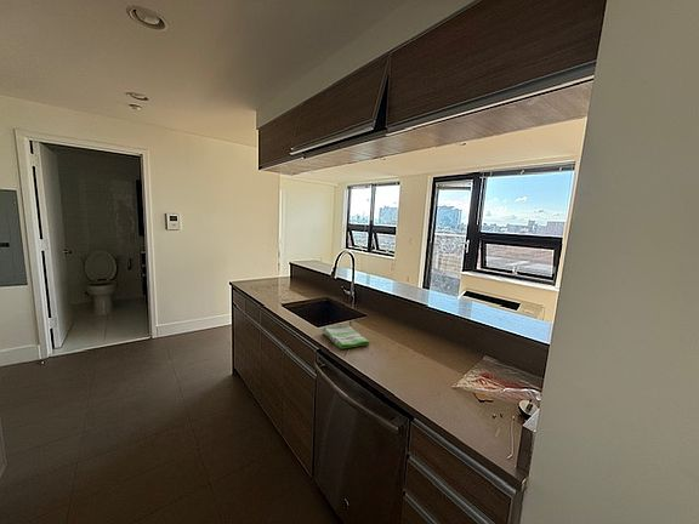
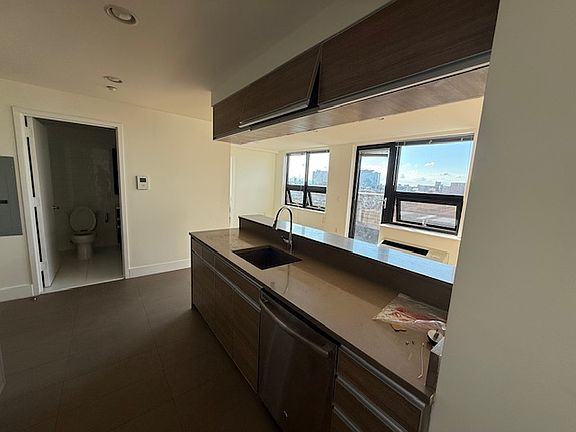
- dish towel (345, 335)
